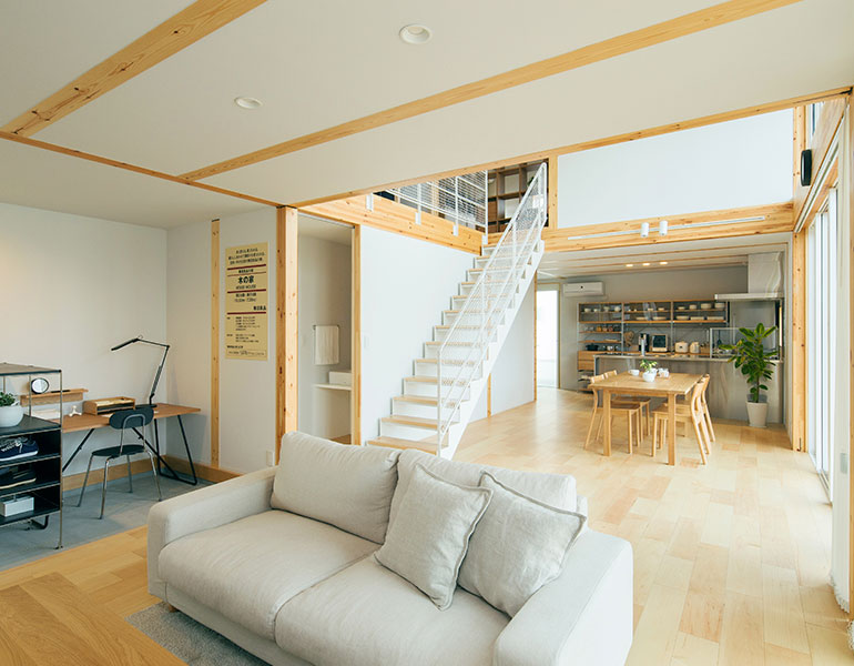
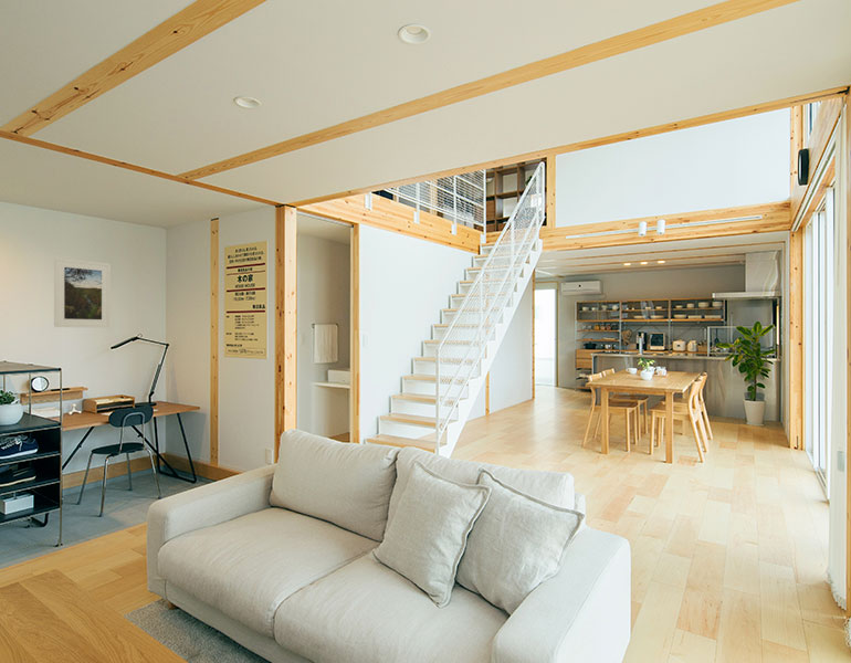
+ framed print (83, 294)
